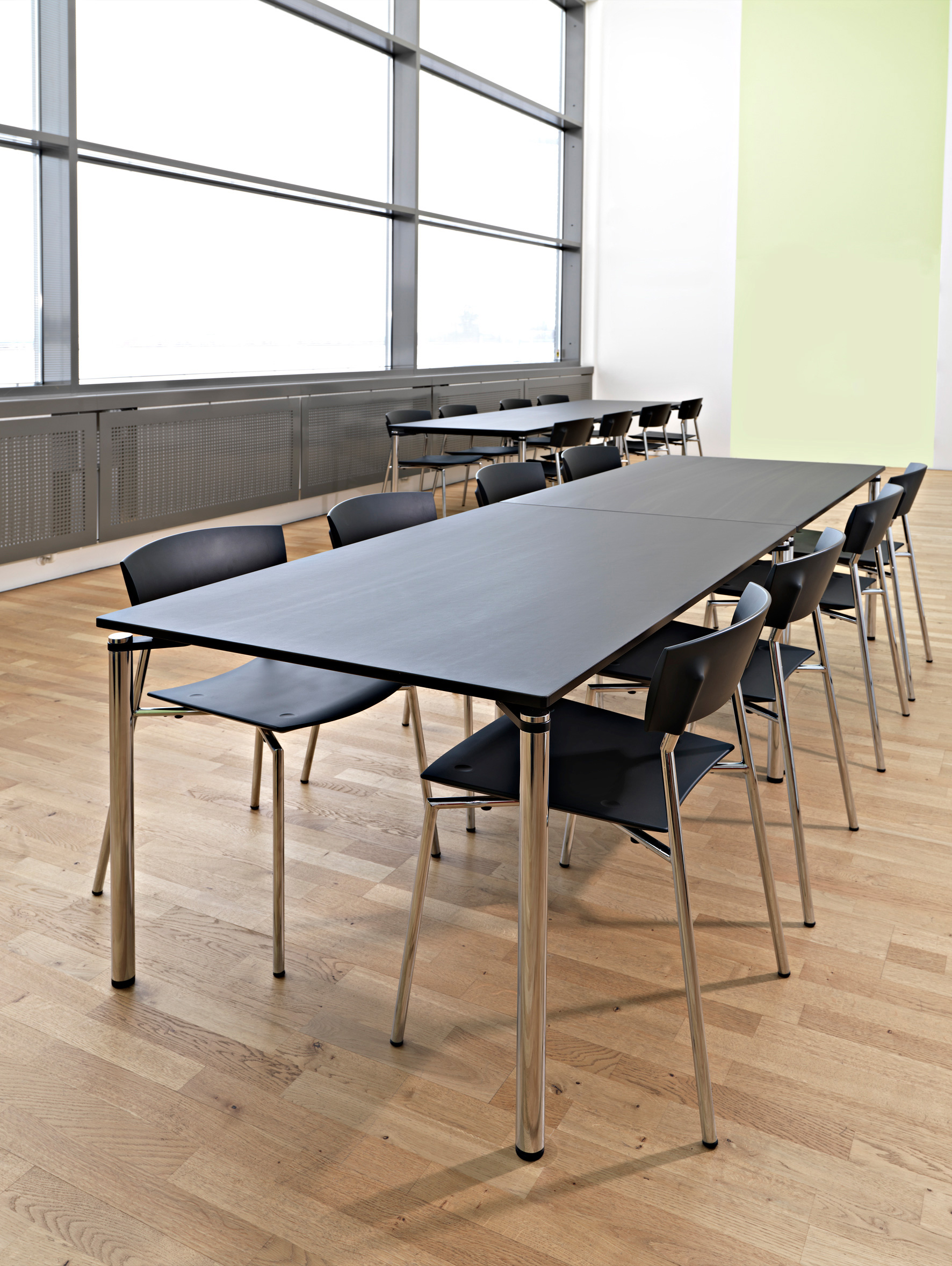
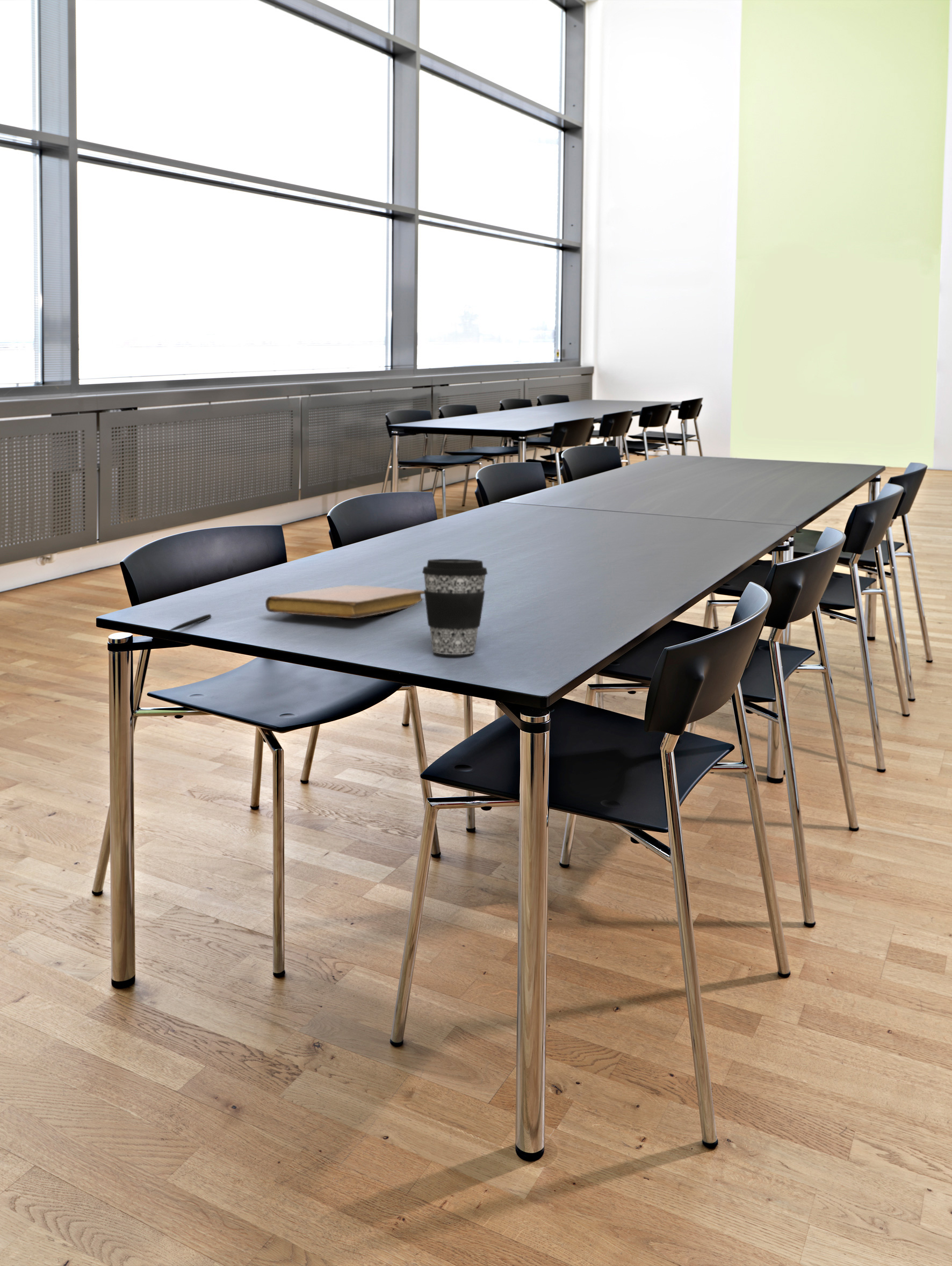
+ pen (189, 622)
+ coffee cup (454, 606)
+ notebook (349, 600)
